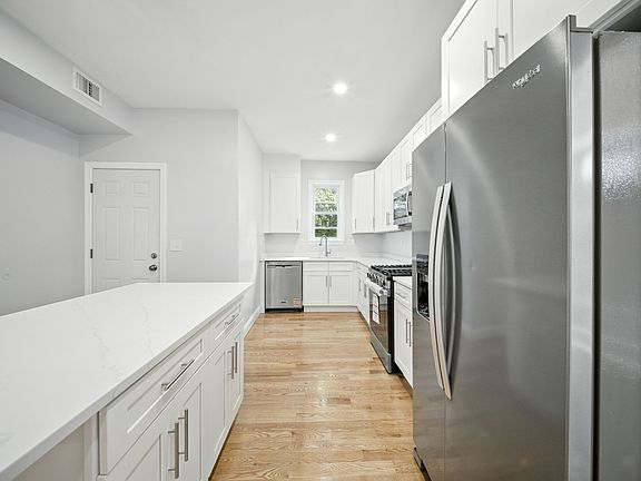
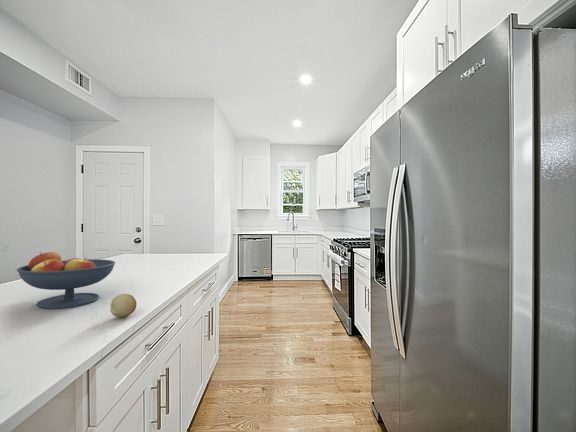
+ fruit bowl (69, 276)
+ fruit (123, 305)
